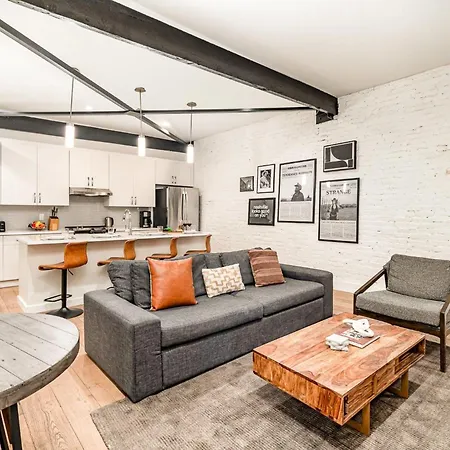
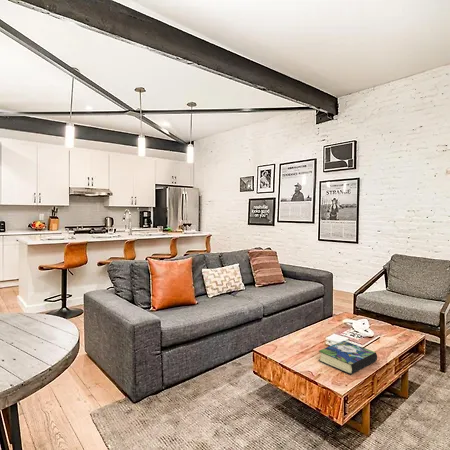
+ book (347, 356)
